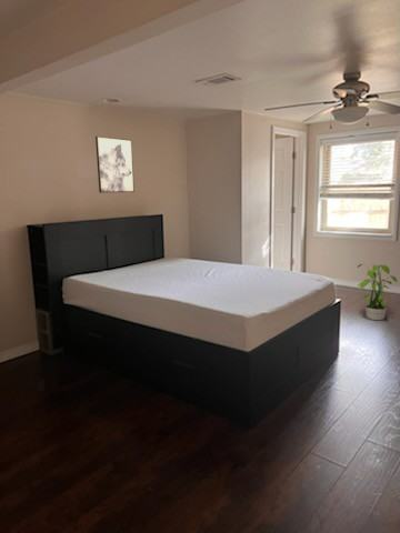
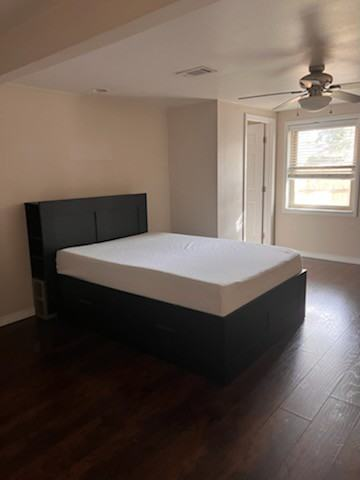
- wall art (116, 165)
- potted plant (374, 290)
